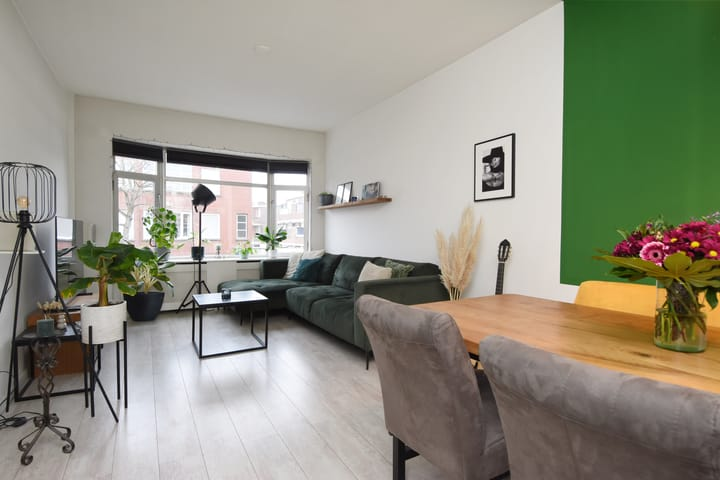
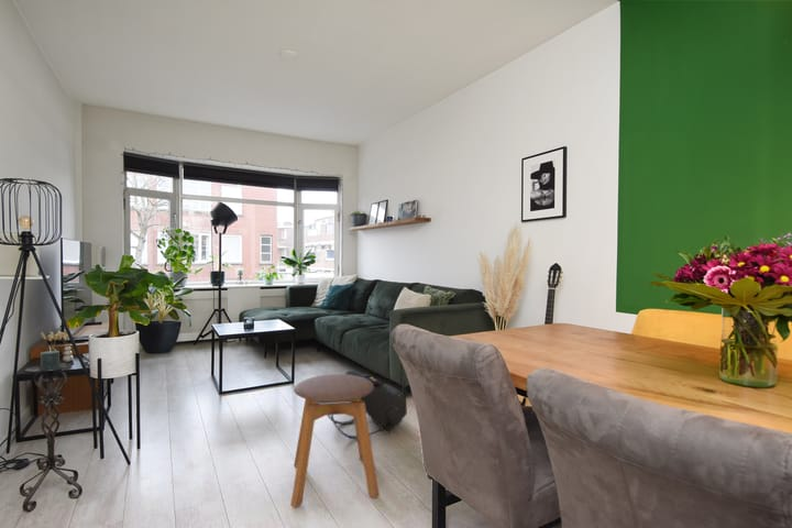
+ stool (330, 415)
+ backpack (365, 399)
